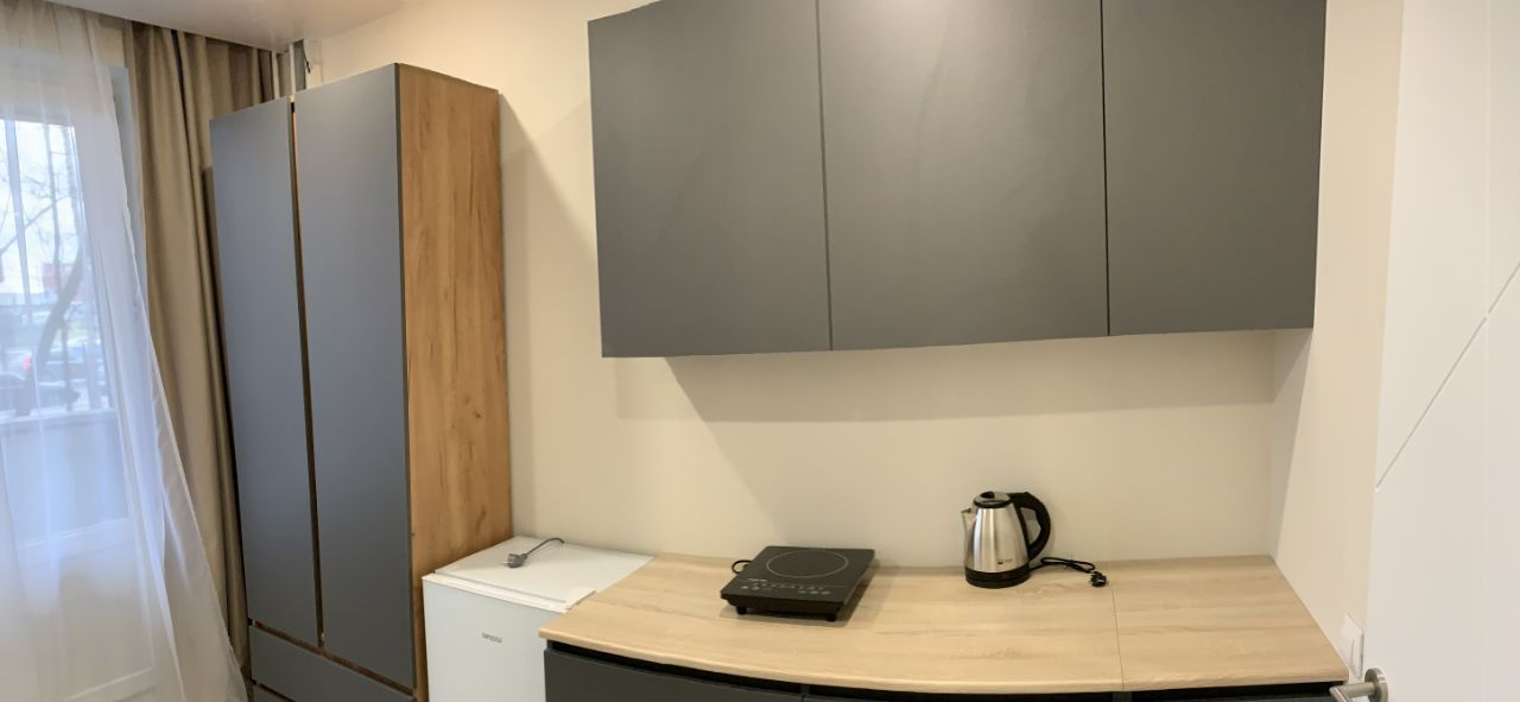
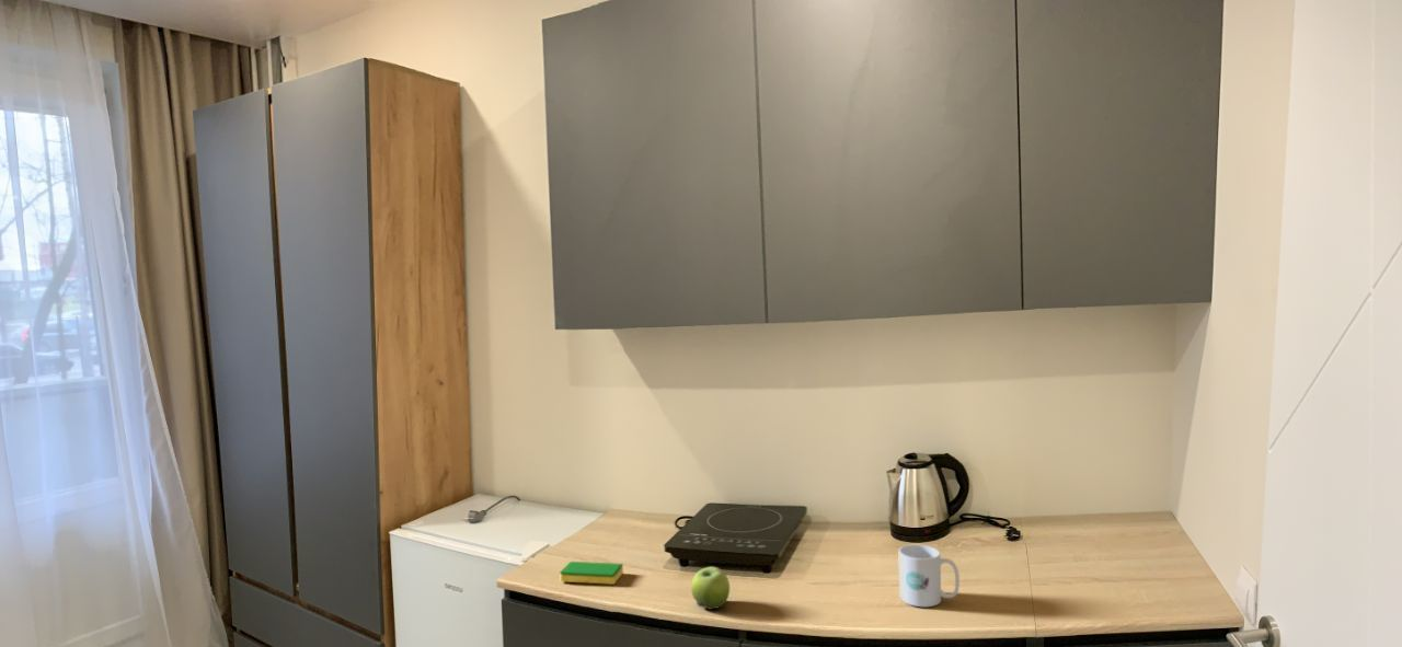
+ dish sponge (591, 571)
+ mug (928, 576)
+ fruit (710, 587)
